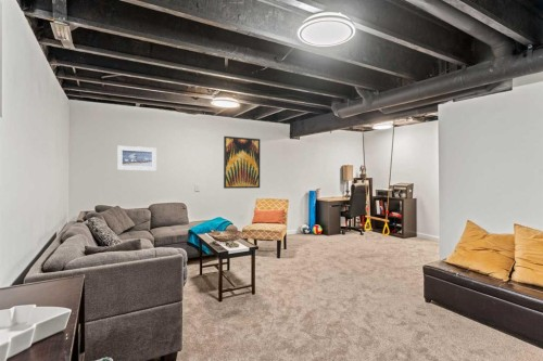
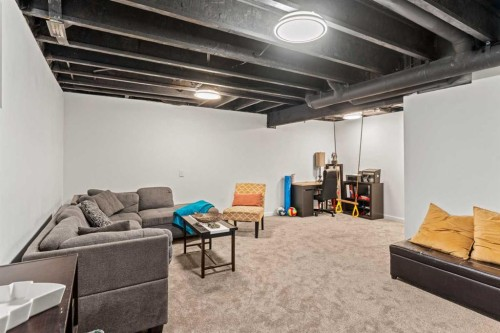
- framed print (137, 158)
- wall art (242, 163)
